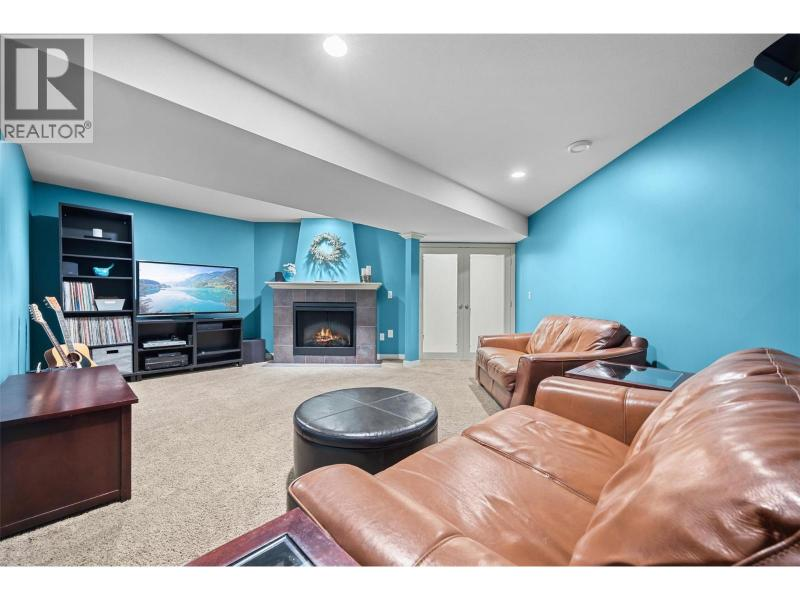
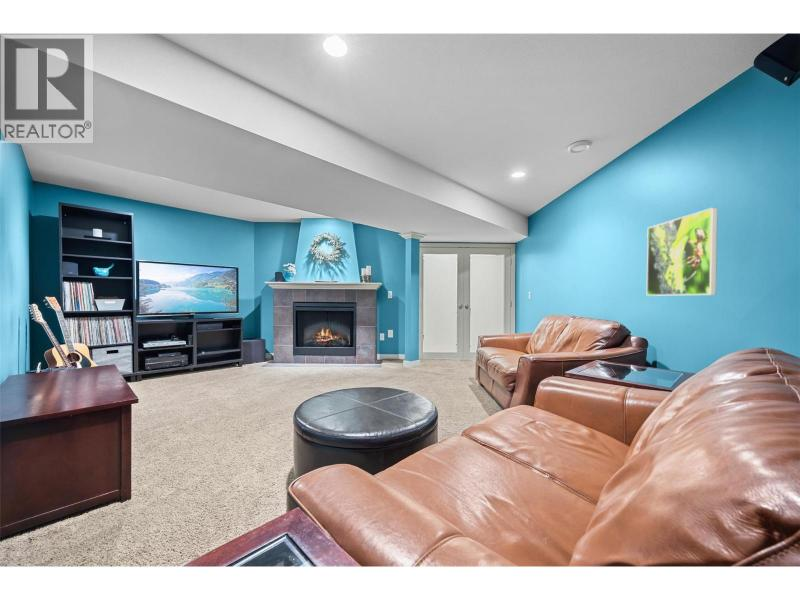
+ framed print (677, 257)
